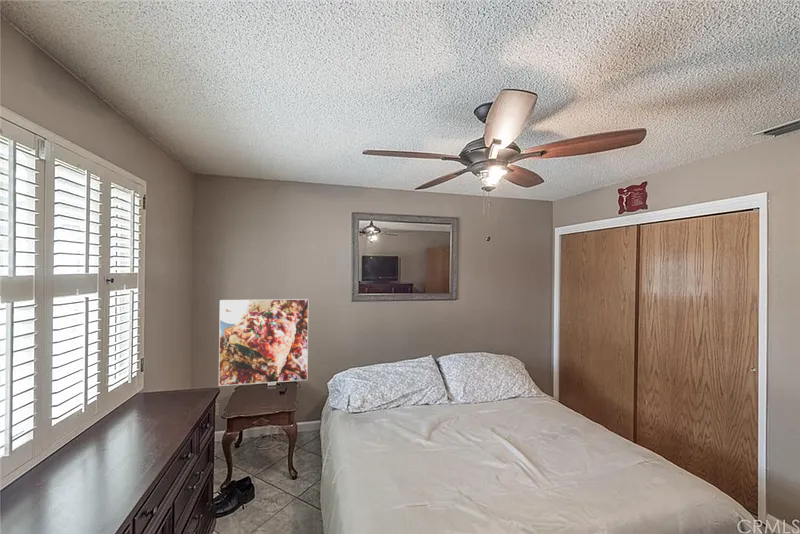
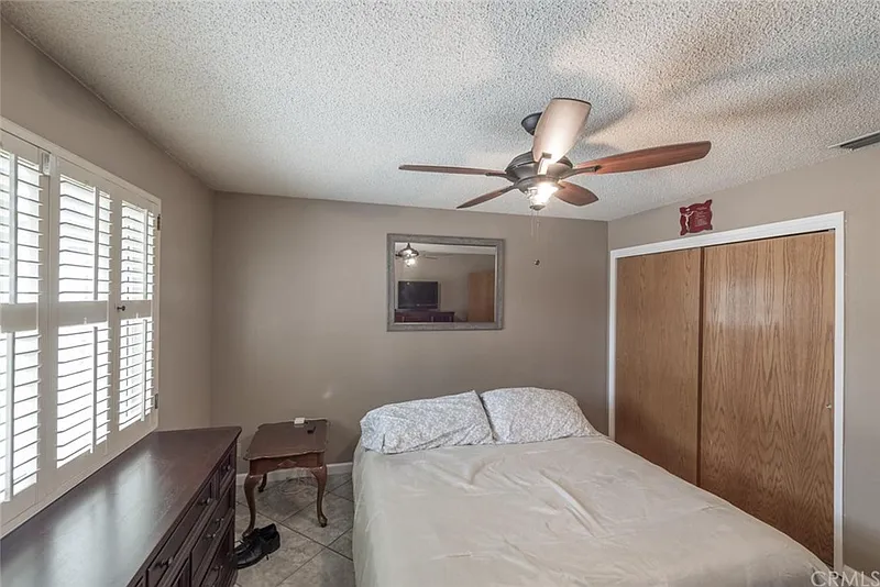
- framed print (265, 340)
